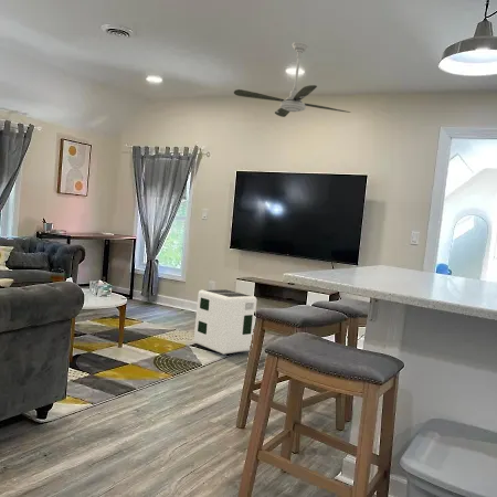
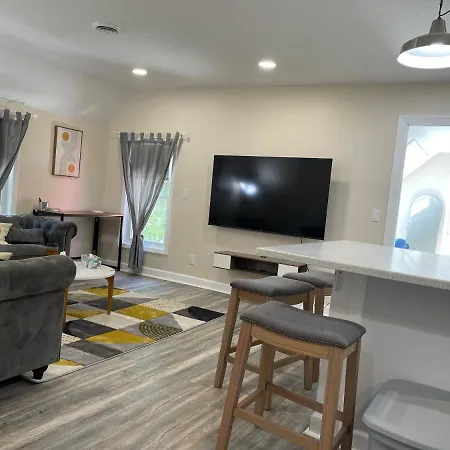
- ceiling fan (296, 76)
- air purifier (224, 320)
